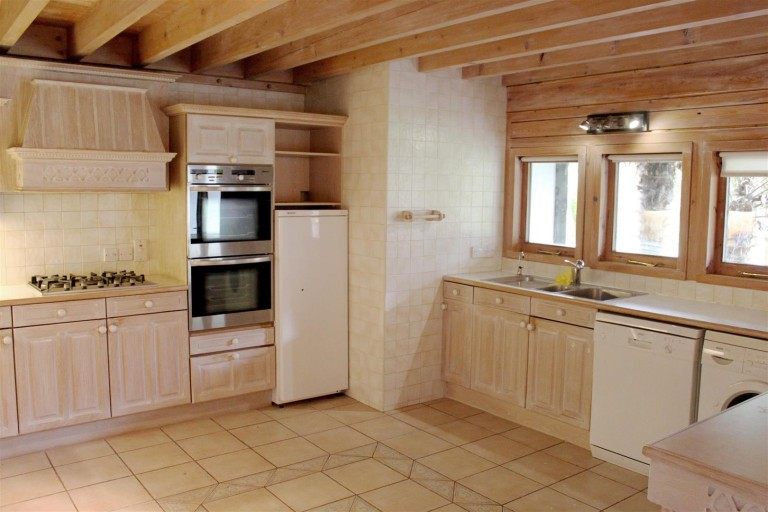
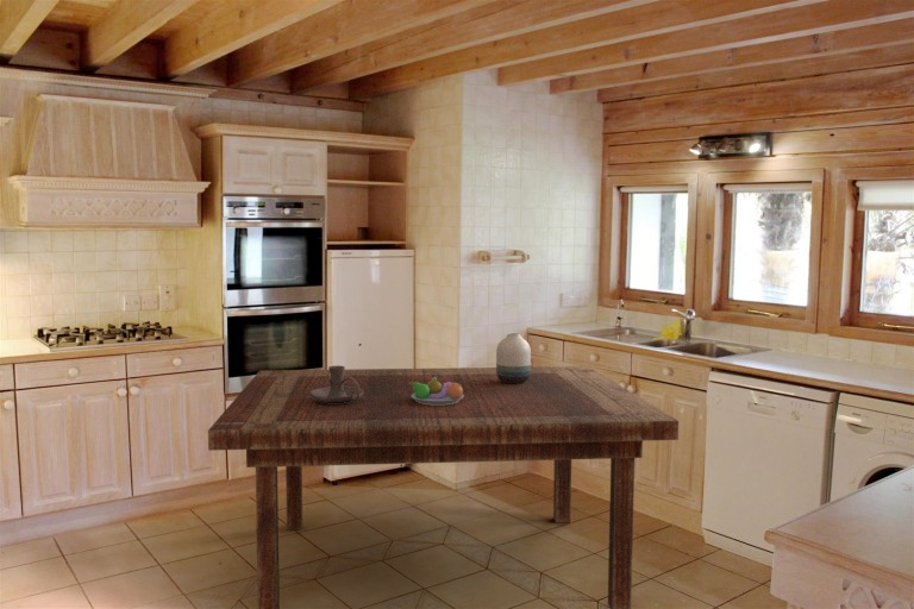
+ dining table (436, 462)
+ vase (513, 357)
+ fruit bowl (436, 389)
+ candle holder (339, 384)
